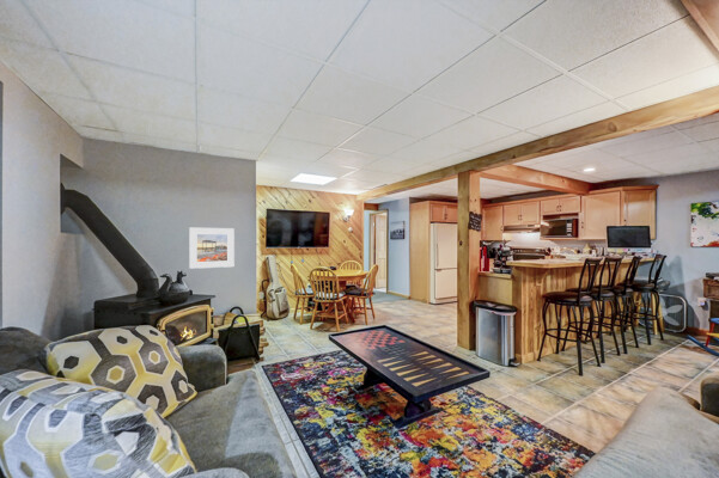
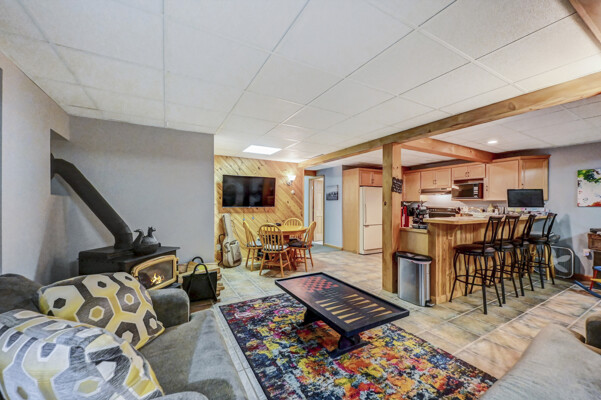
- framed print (212, 247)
